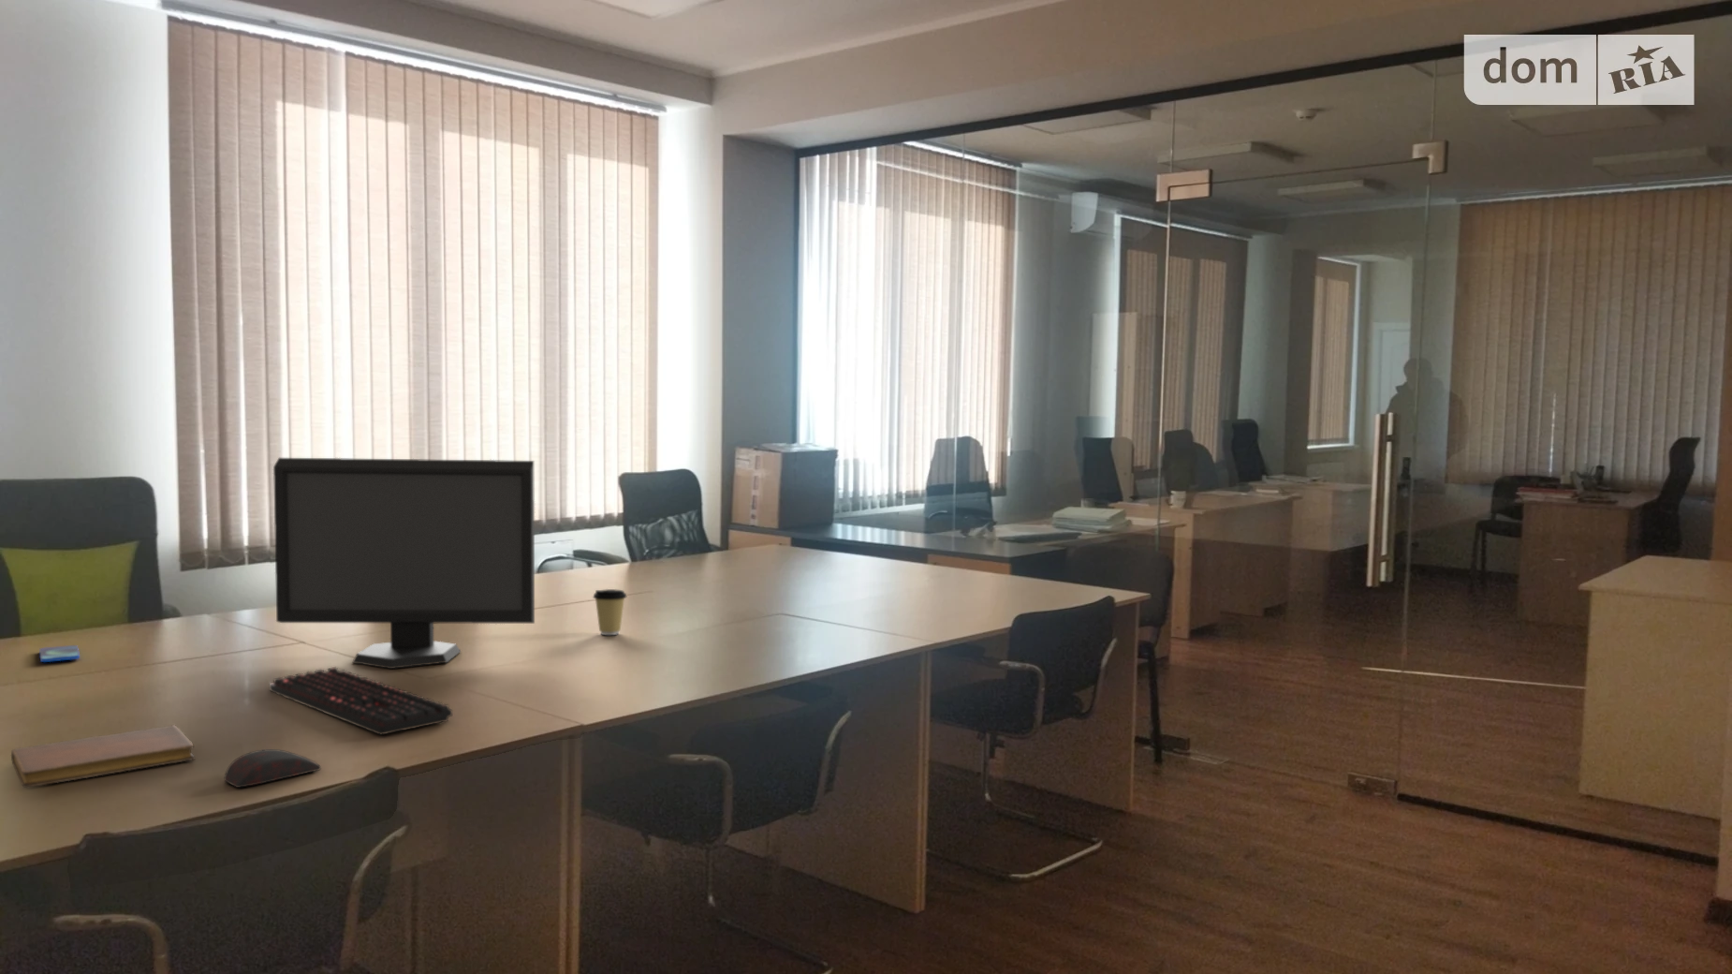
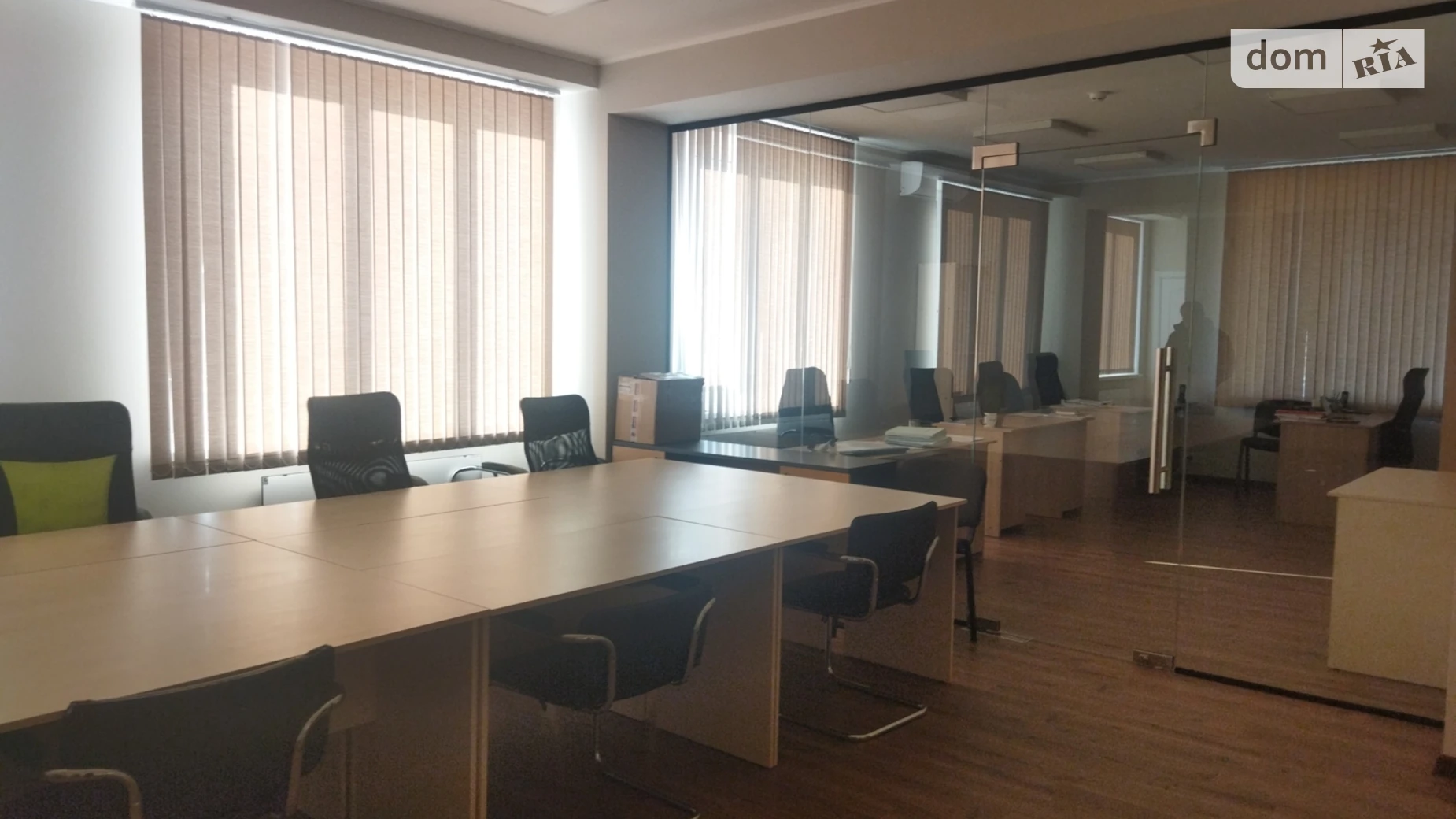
- notebook (103, 753)
- smartphone (59, 653)
- keyboard (357, 698)
- computer mouse (272, 764)
- monitor (407, 558)
- coffee cup (609, 610)
